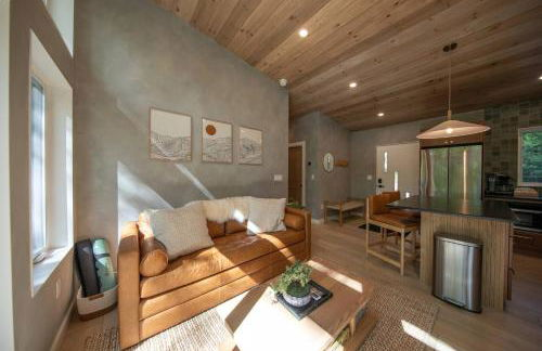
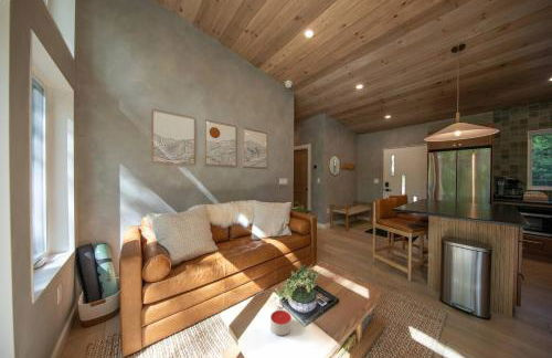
+ candle (280, 320)
